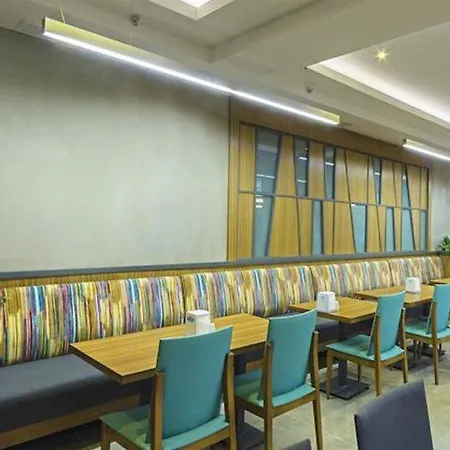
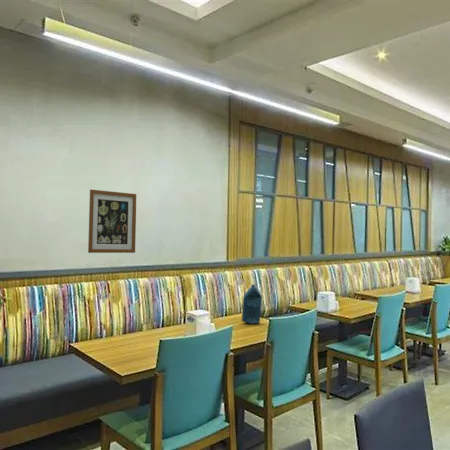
+ bottle (251, 303)
+ wall art (113, 222)
